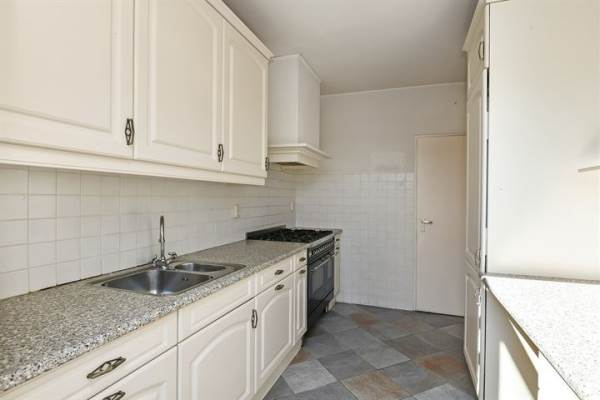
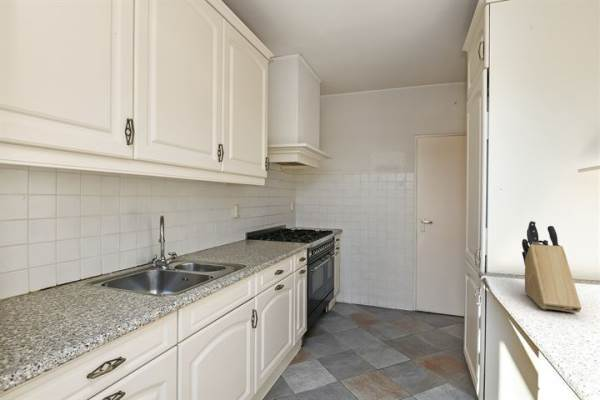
+ knife block (546, 261)
